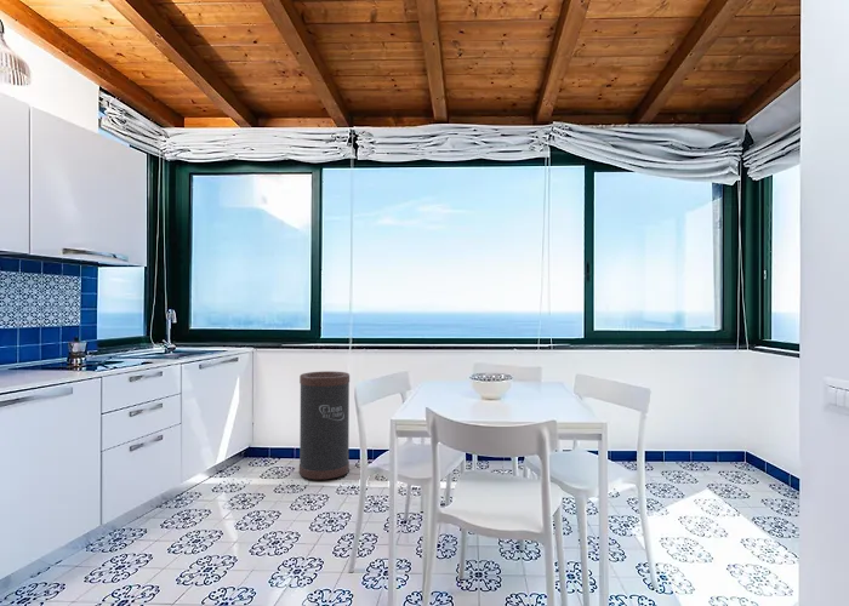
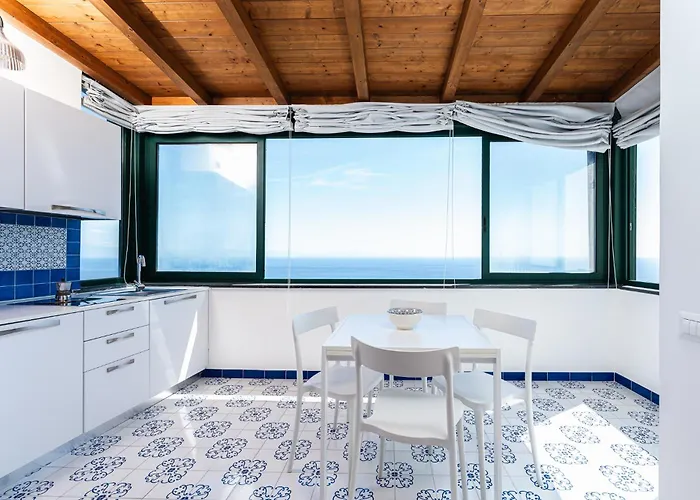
- trash can (324, 423)
